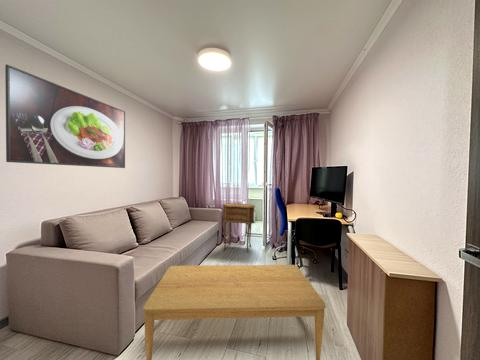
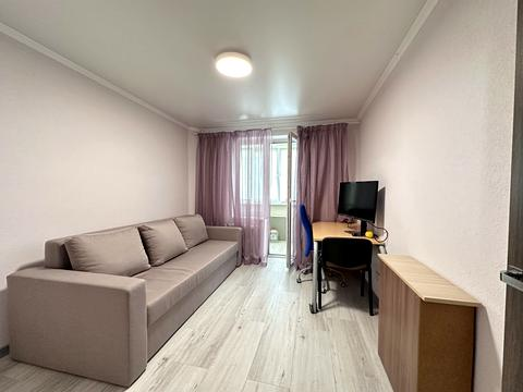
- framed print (81, 130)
- side table (238, 222)
- coffee table (234, 307)
